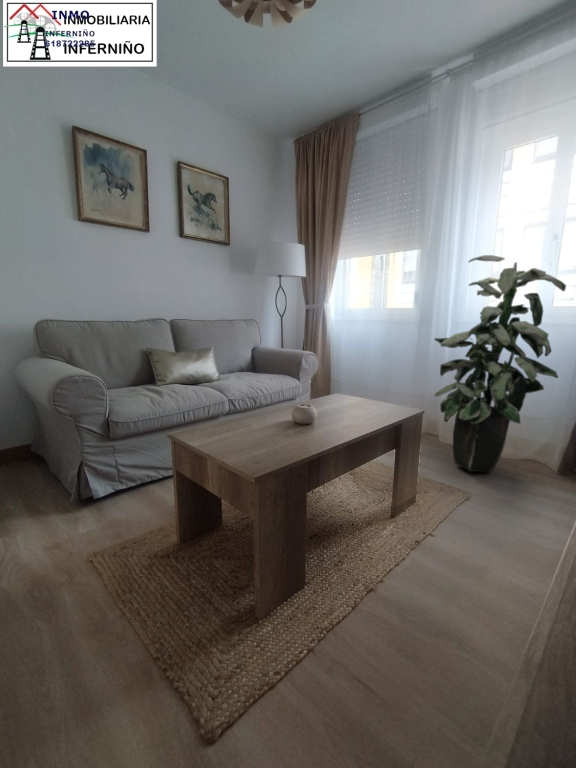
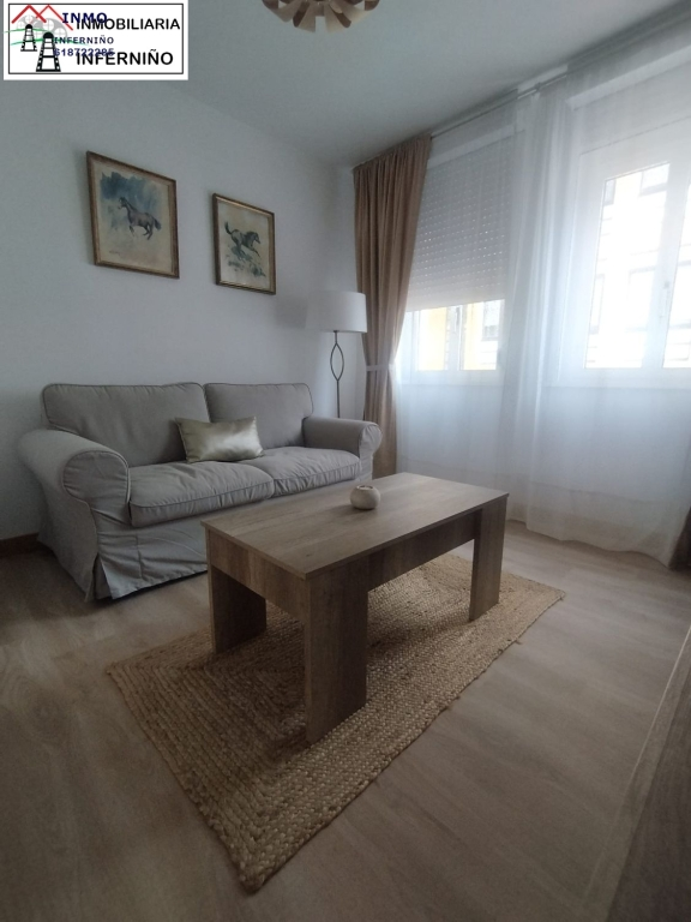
- indoor plant (487, 366)
